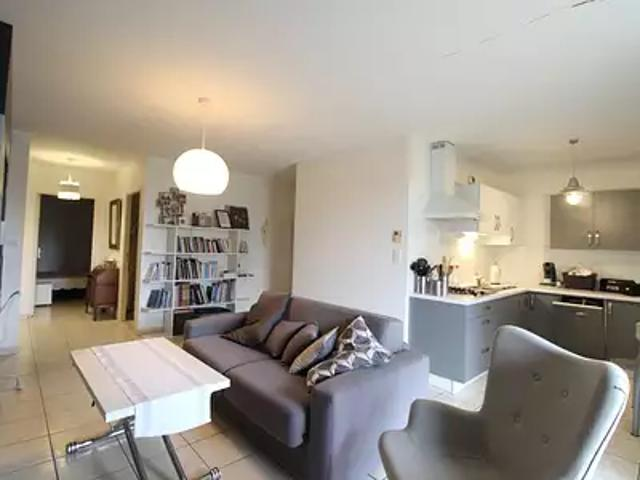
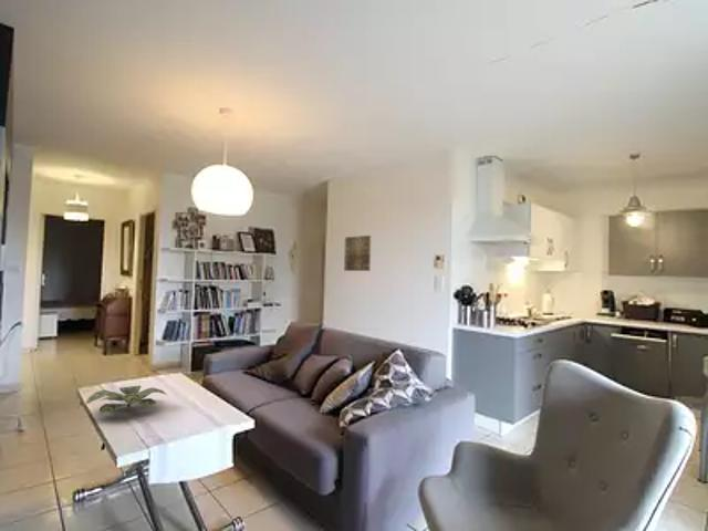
+ plant (129, 399)
+ wall art (356, 253)
